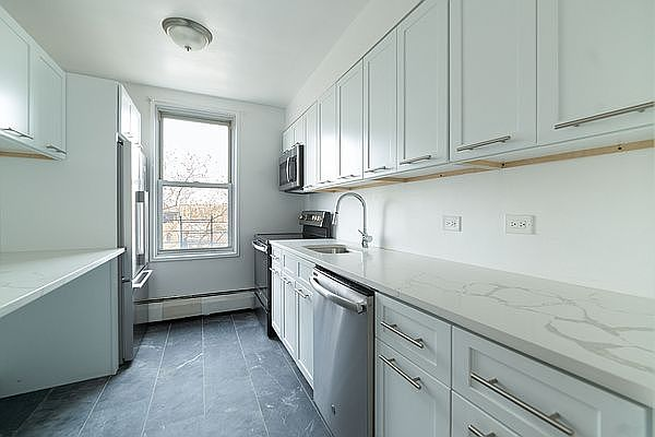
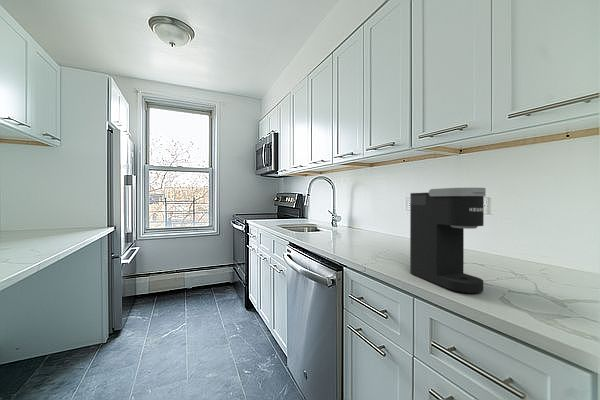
+ coffee maker (443, 234)
